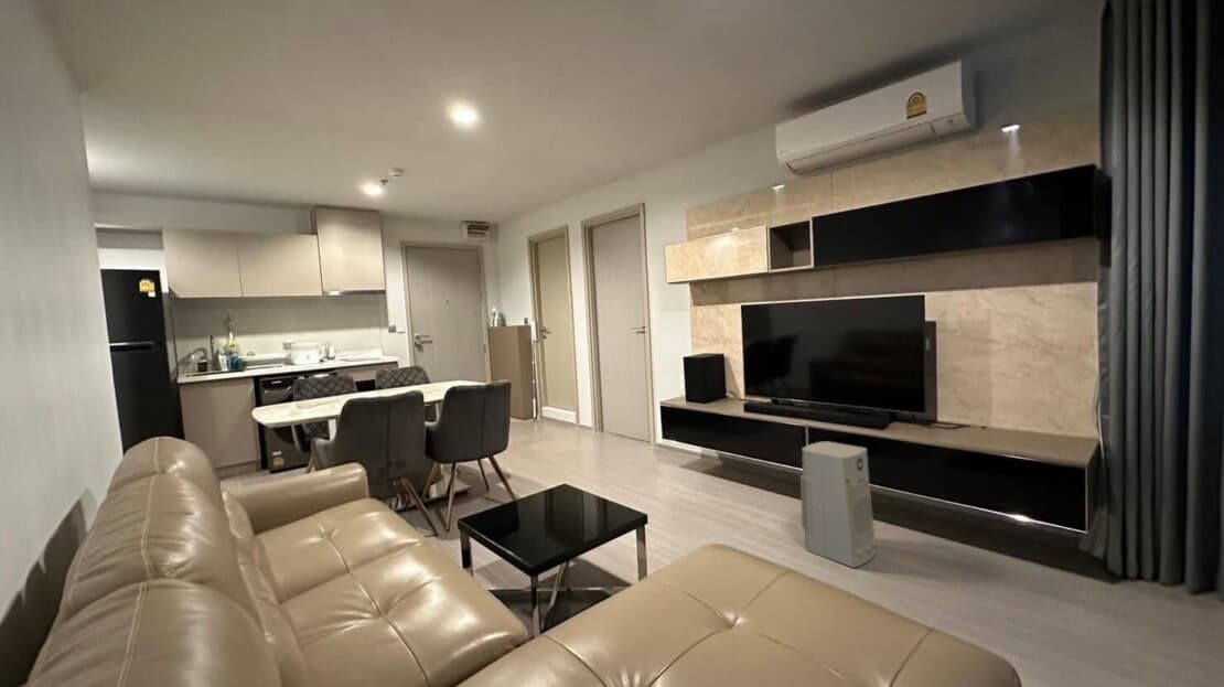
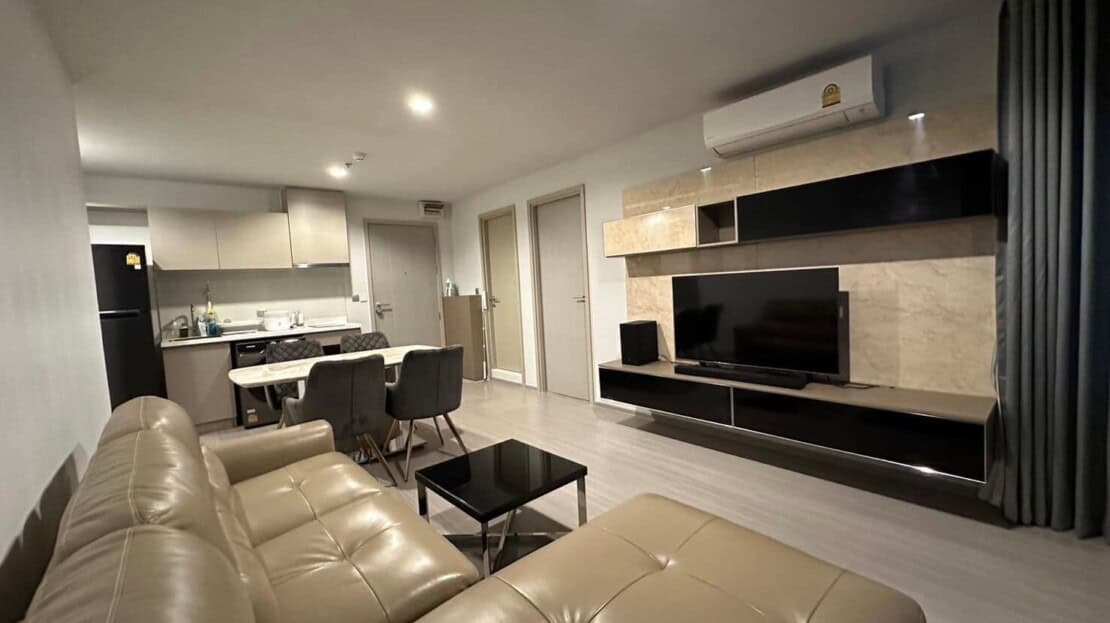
- air purifier (836, 500)
